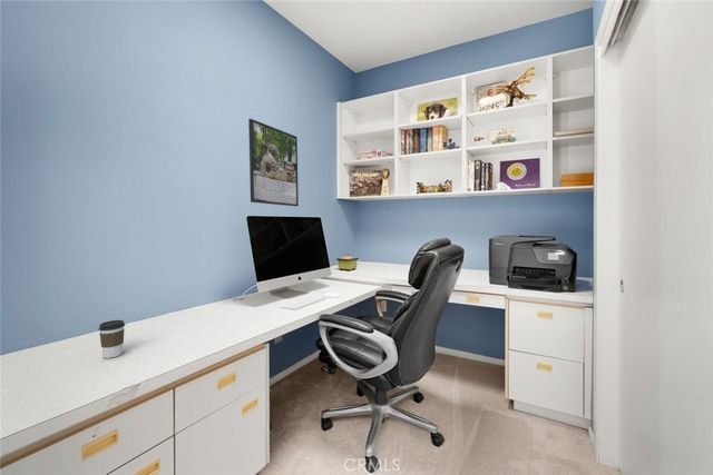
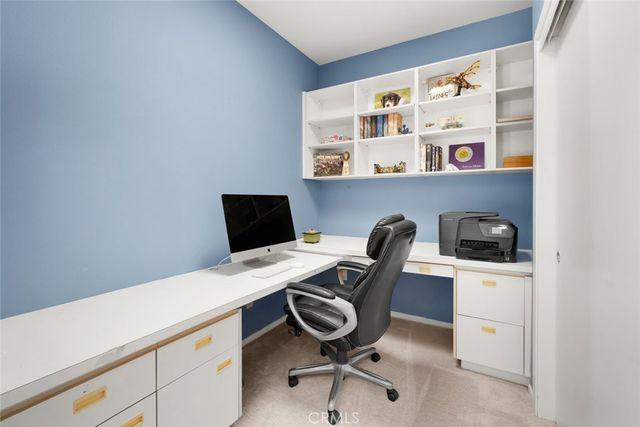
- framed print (275, 166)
- coffee cup (111, 338)
